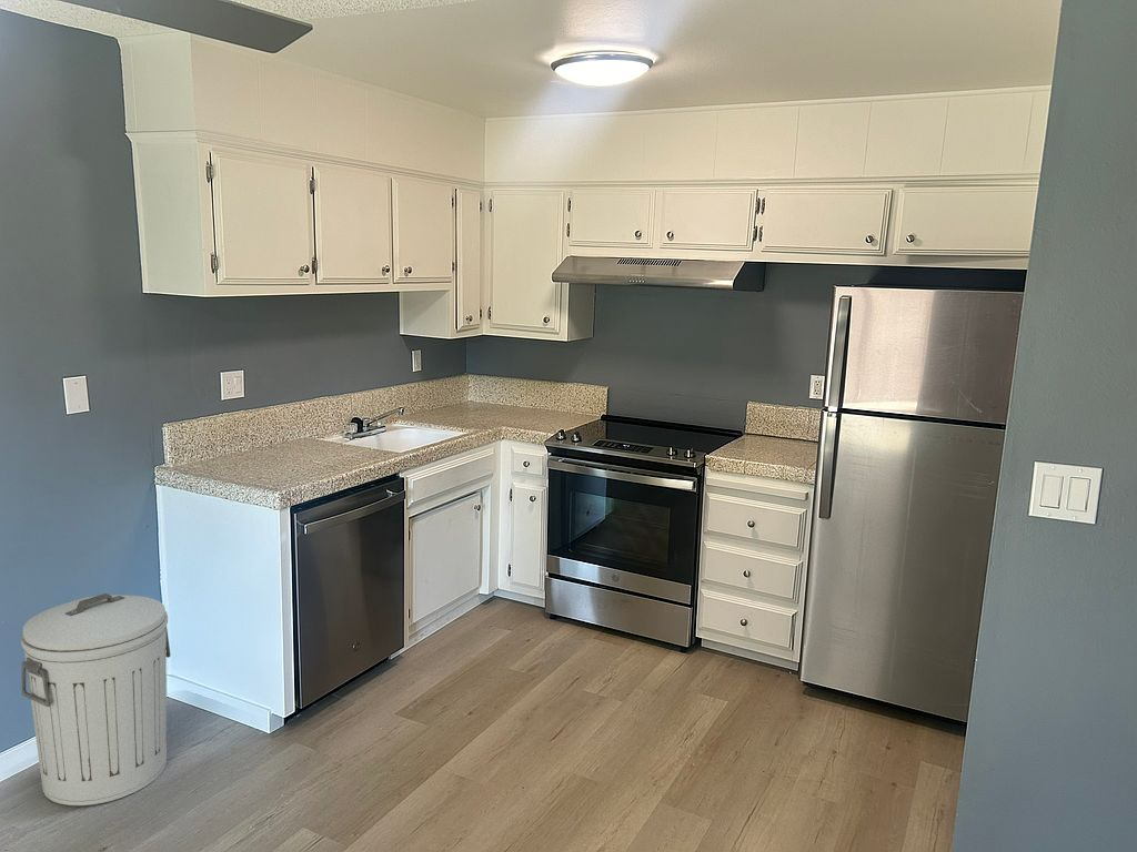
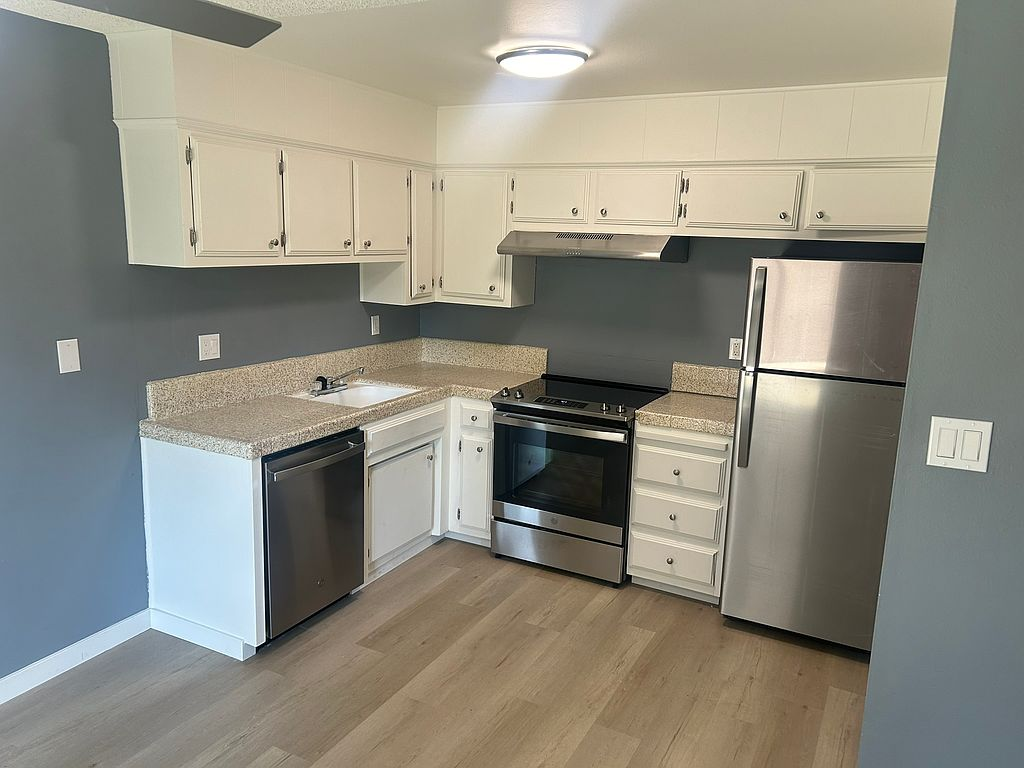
- trash can (100, 687)
